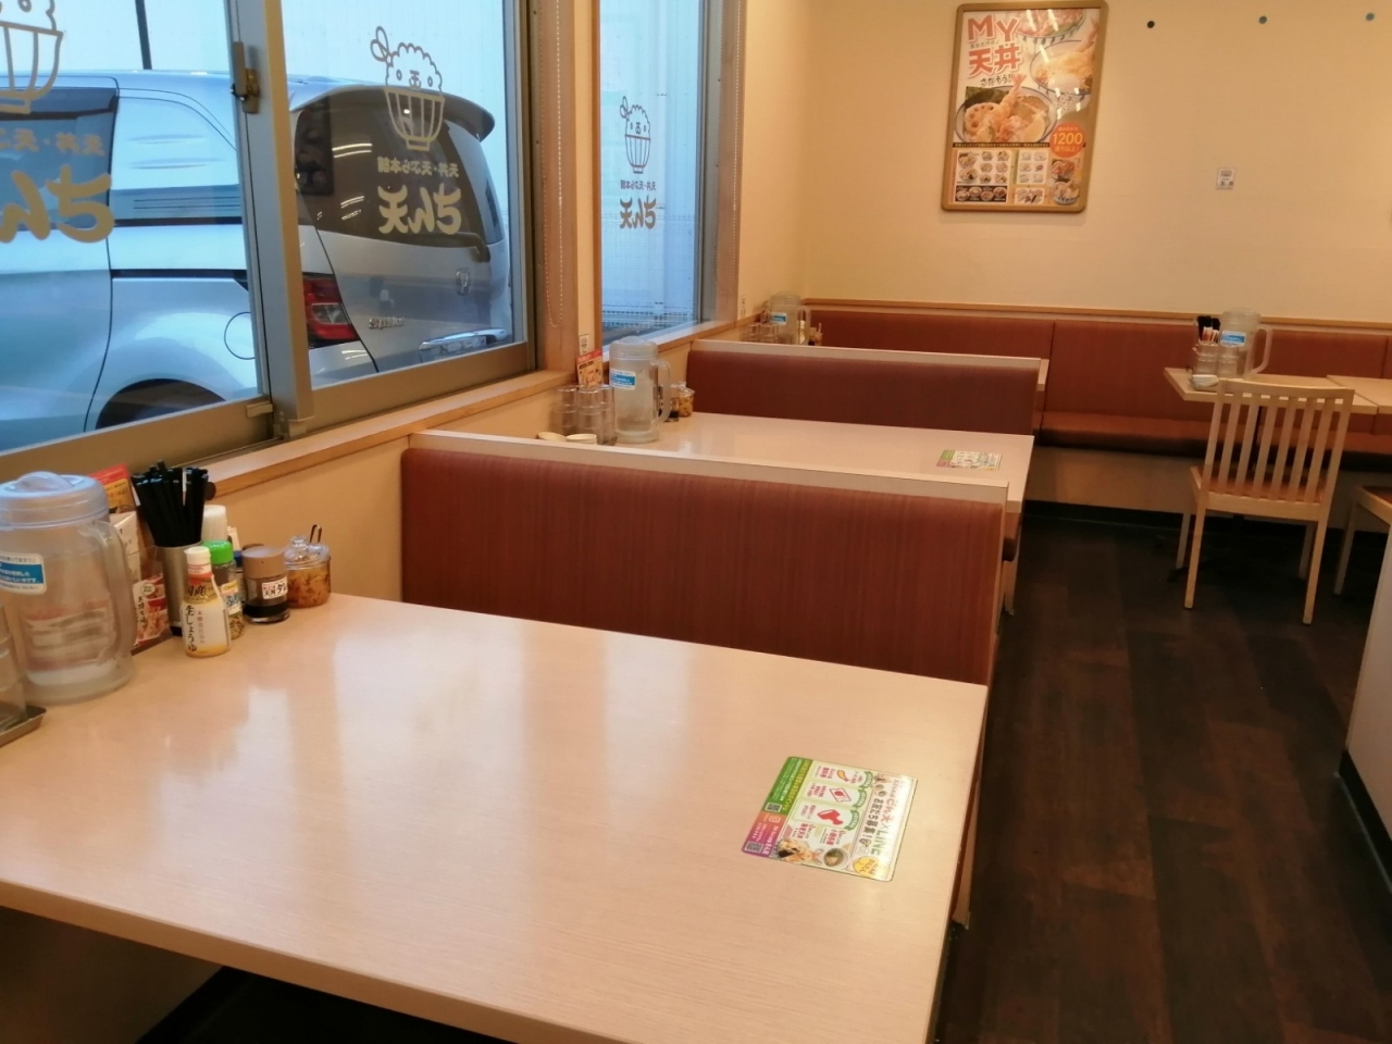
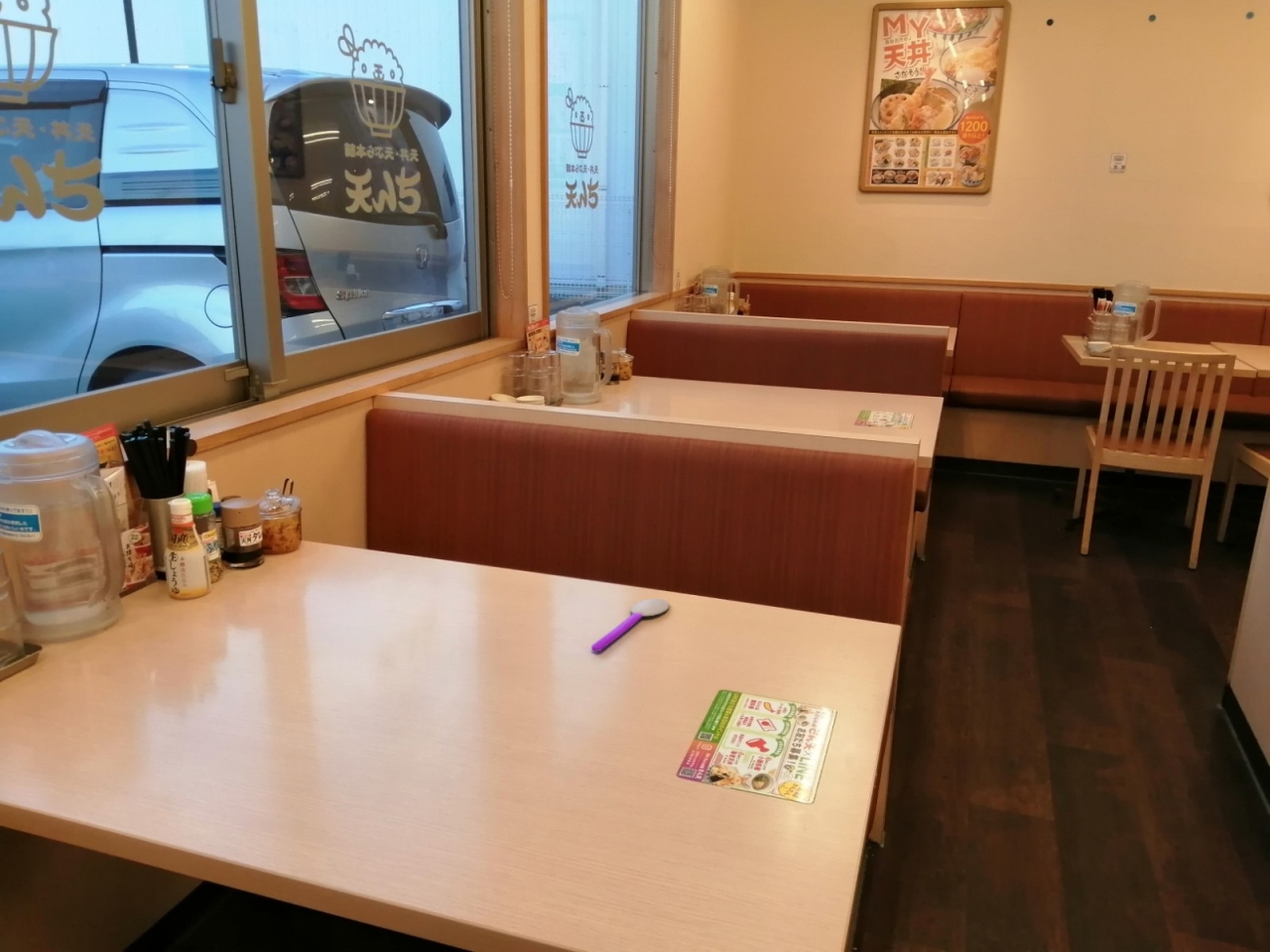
+ spoon (630, 621)
